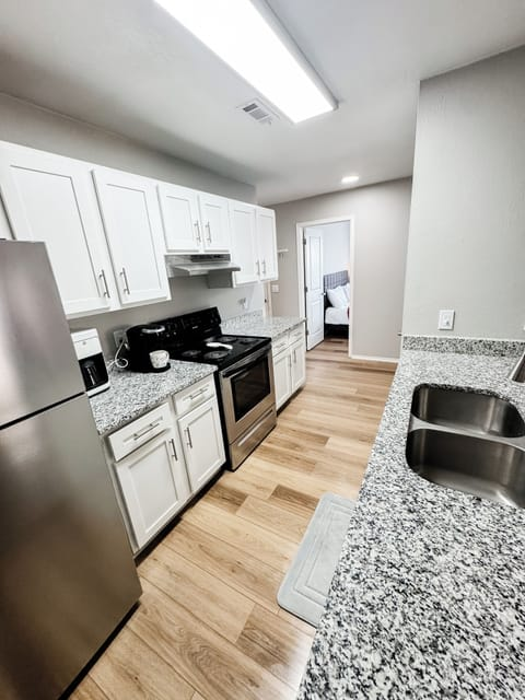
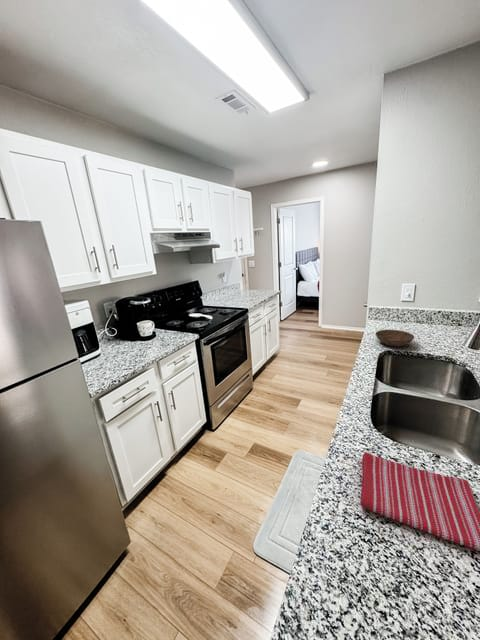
+ bowl (393, 339)
+ dish towel (415, 493)
